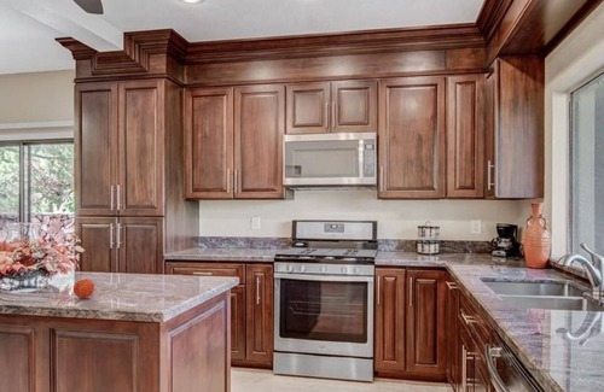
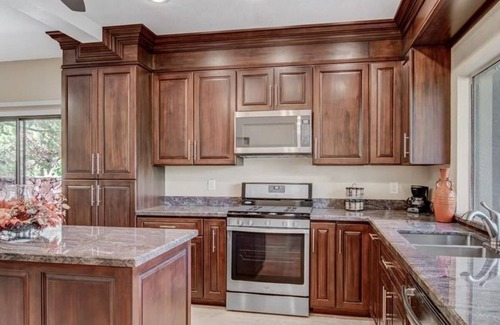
- apple (83, 288)
